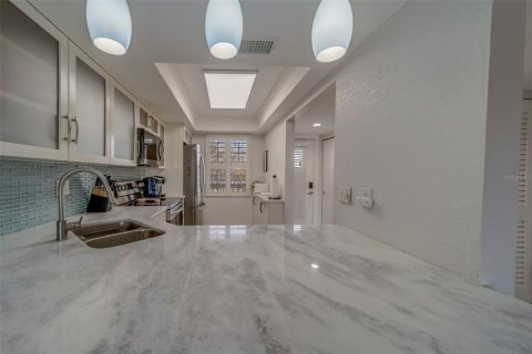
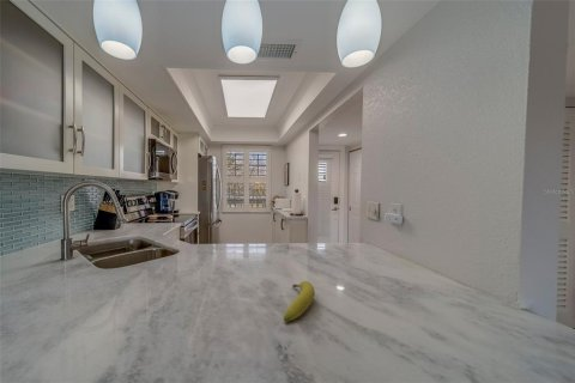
+ fruit (299, 296)
